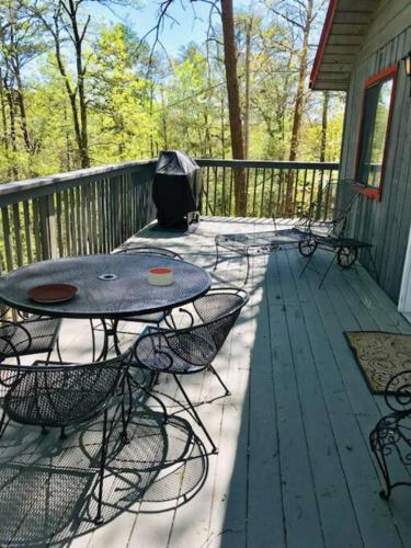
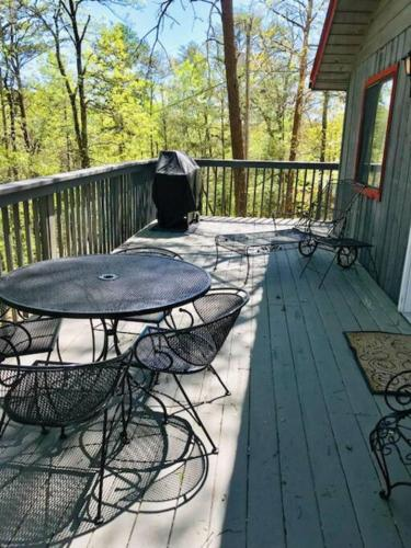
- plate (53, 294)
- candle (160, 275)
